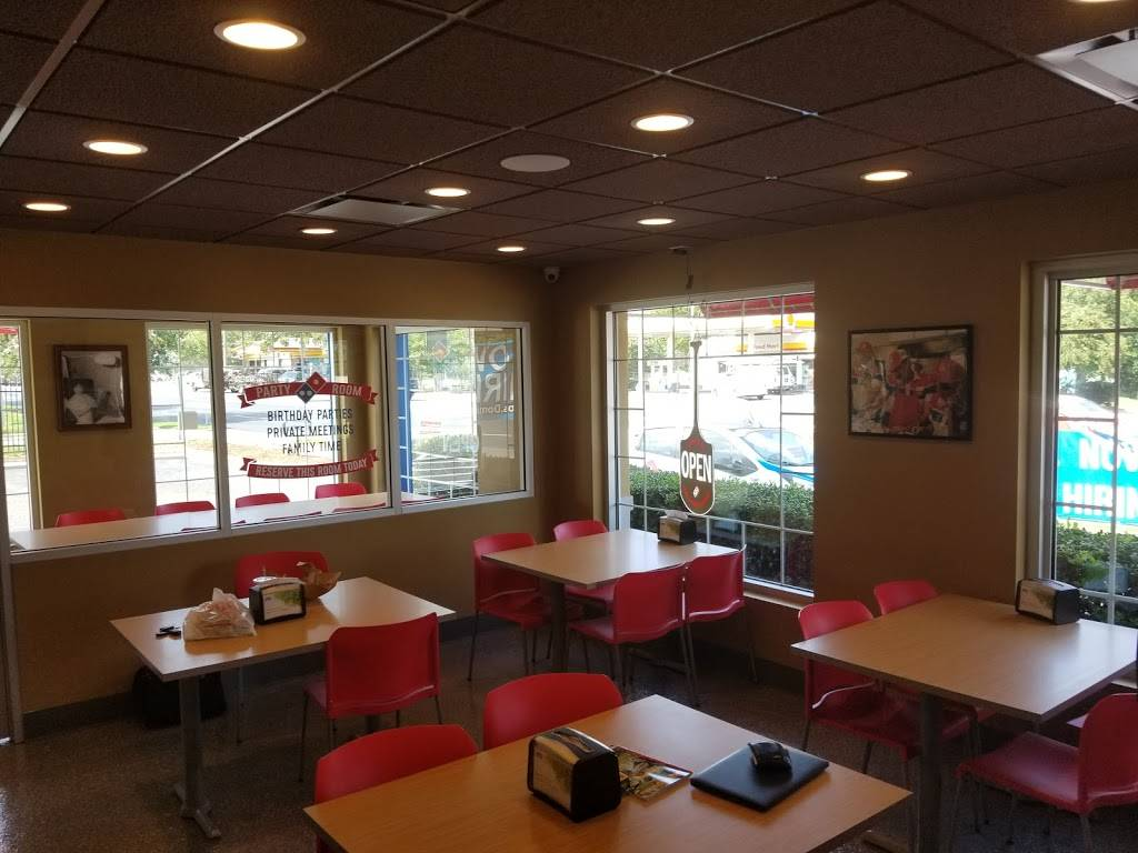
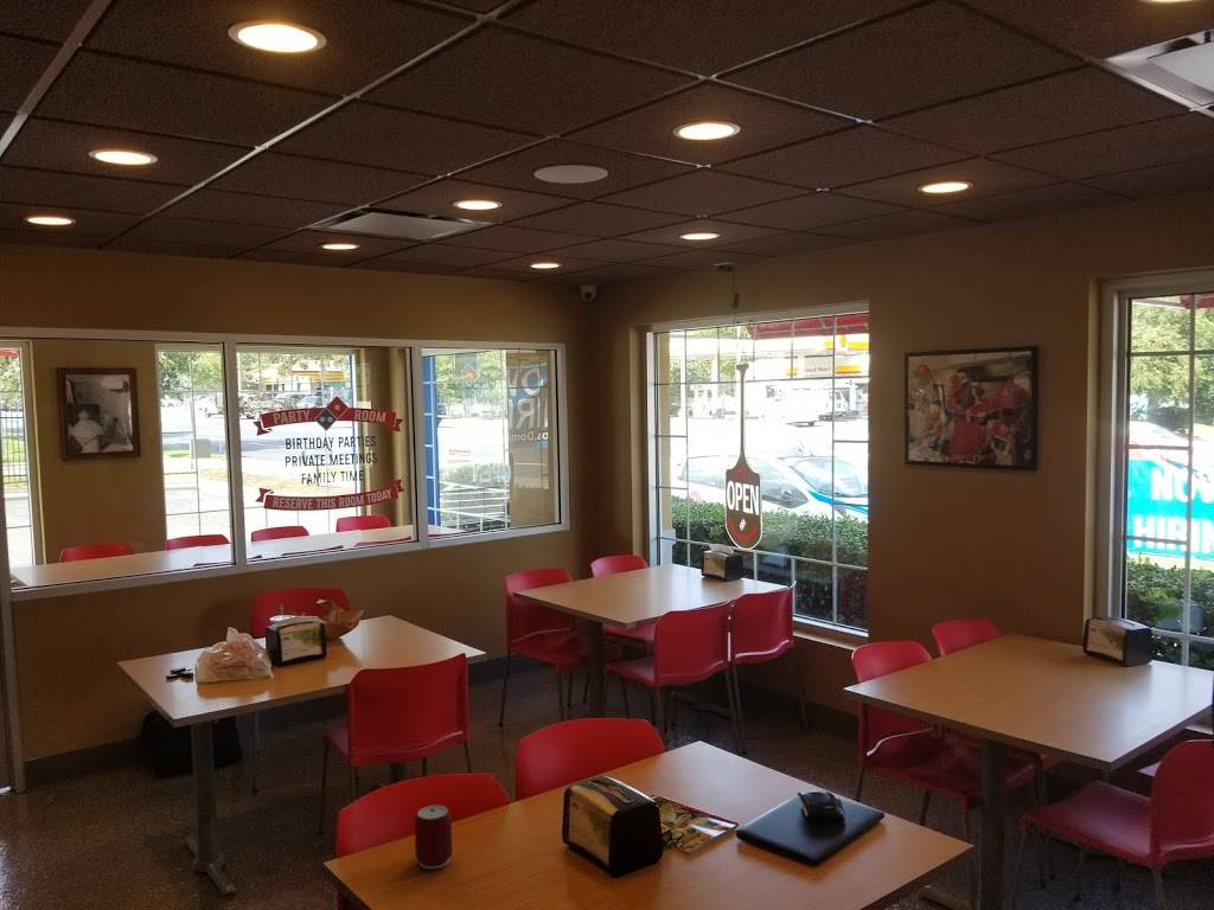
+ can (433, 837)
